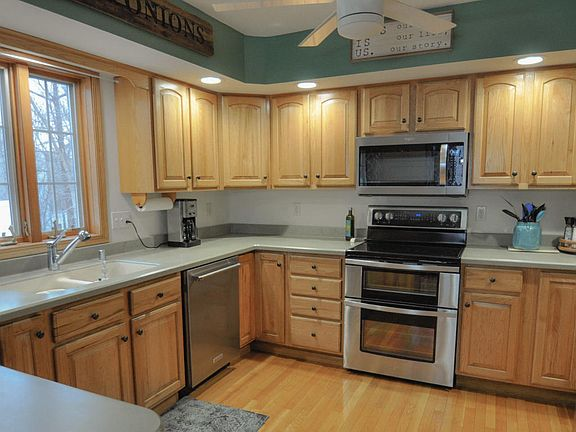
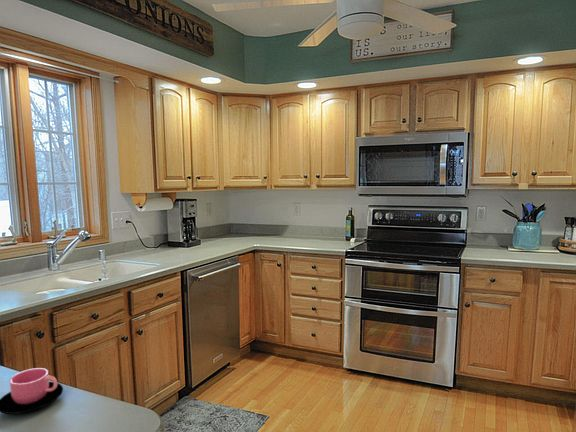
+ cup (30, 389)
